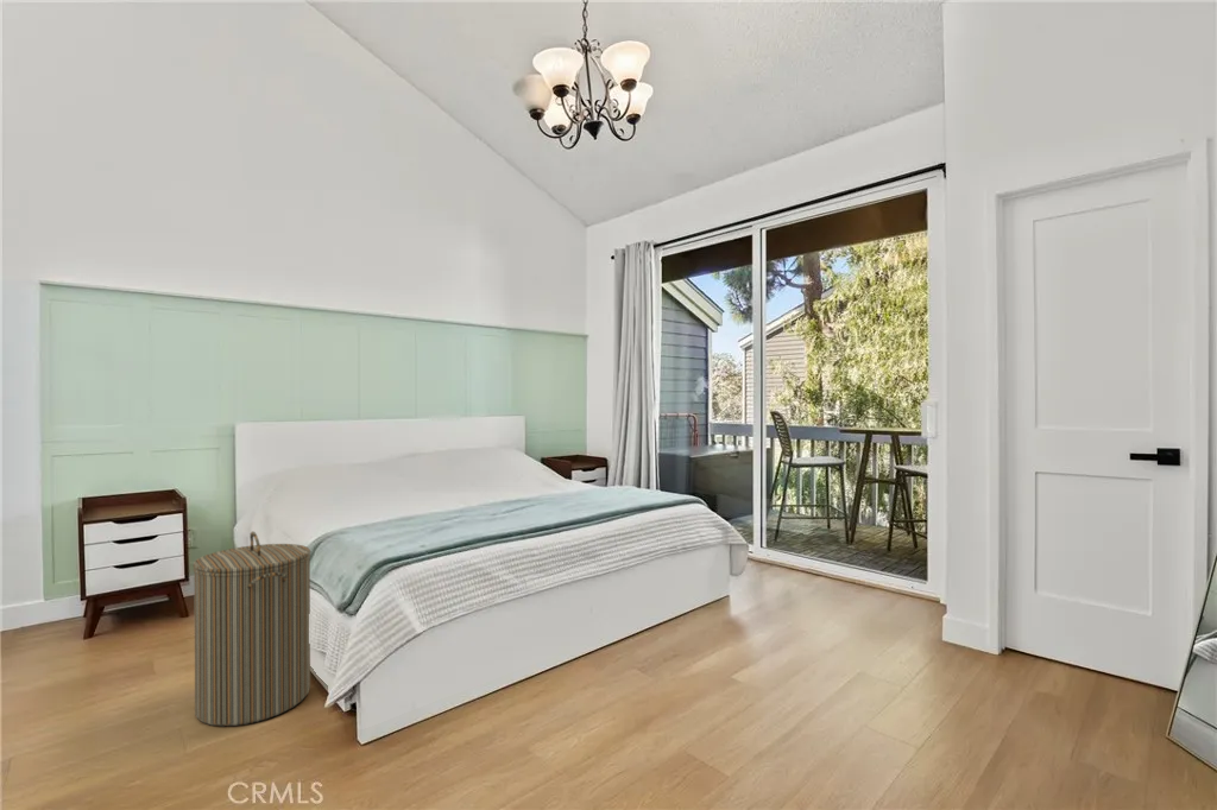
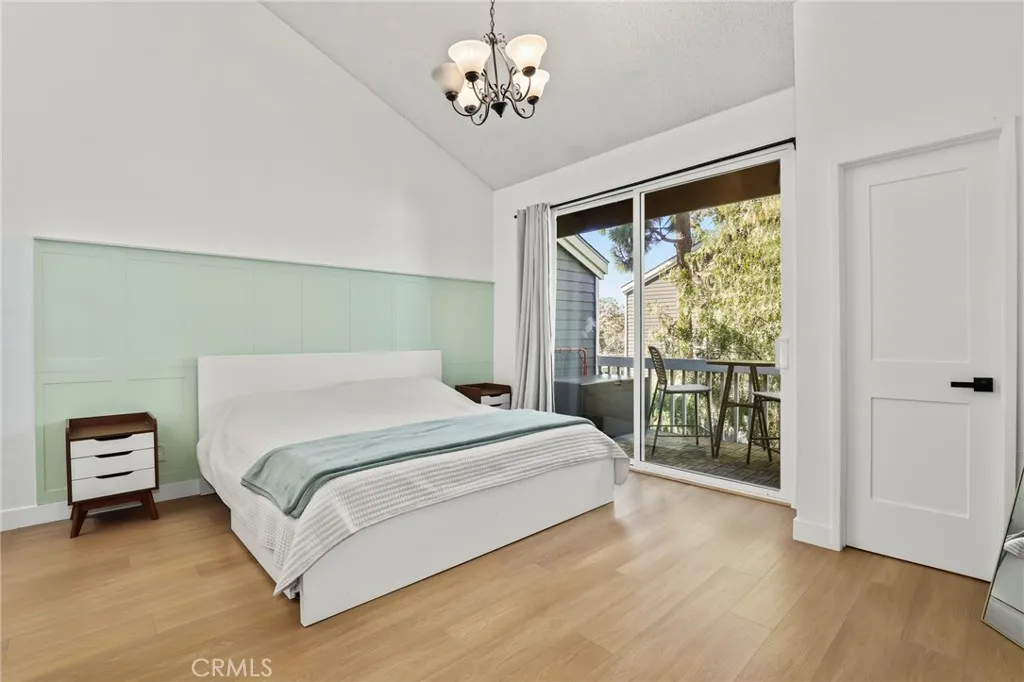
- laundry hamper (254, 615)
